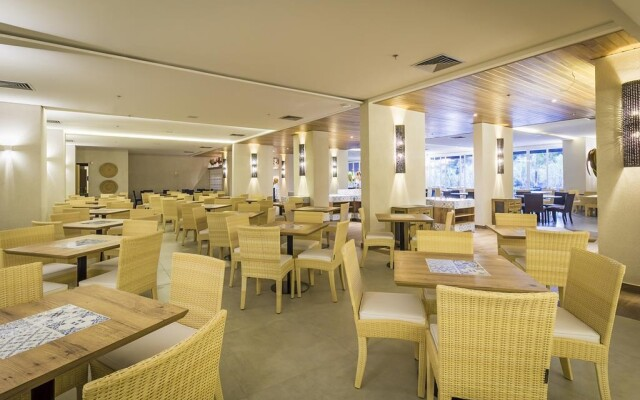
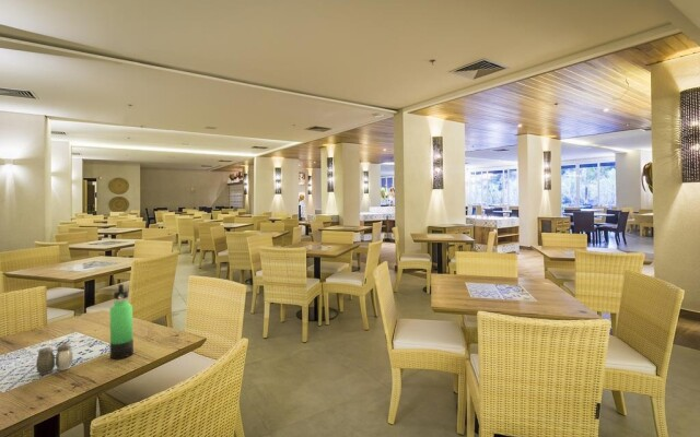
+ thermos bottle (121, 319)
+ salt and pepper shaker (54, 358)
